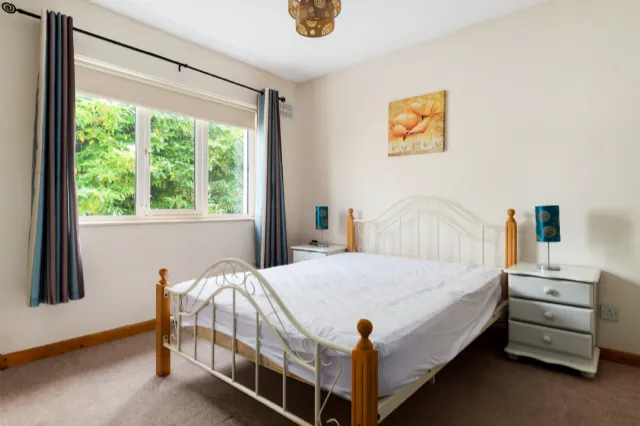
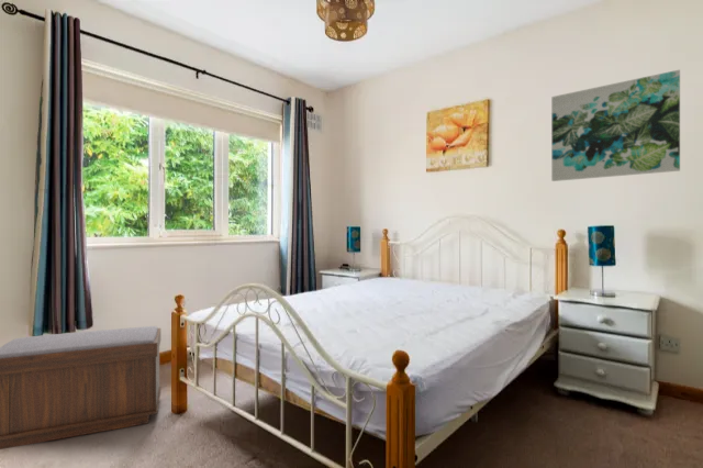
+ wall art (610, 131)
+ bench (83, 379)
